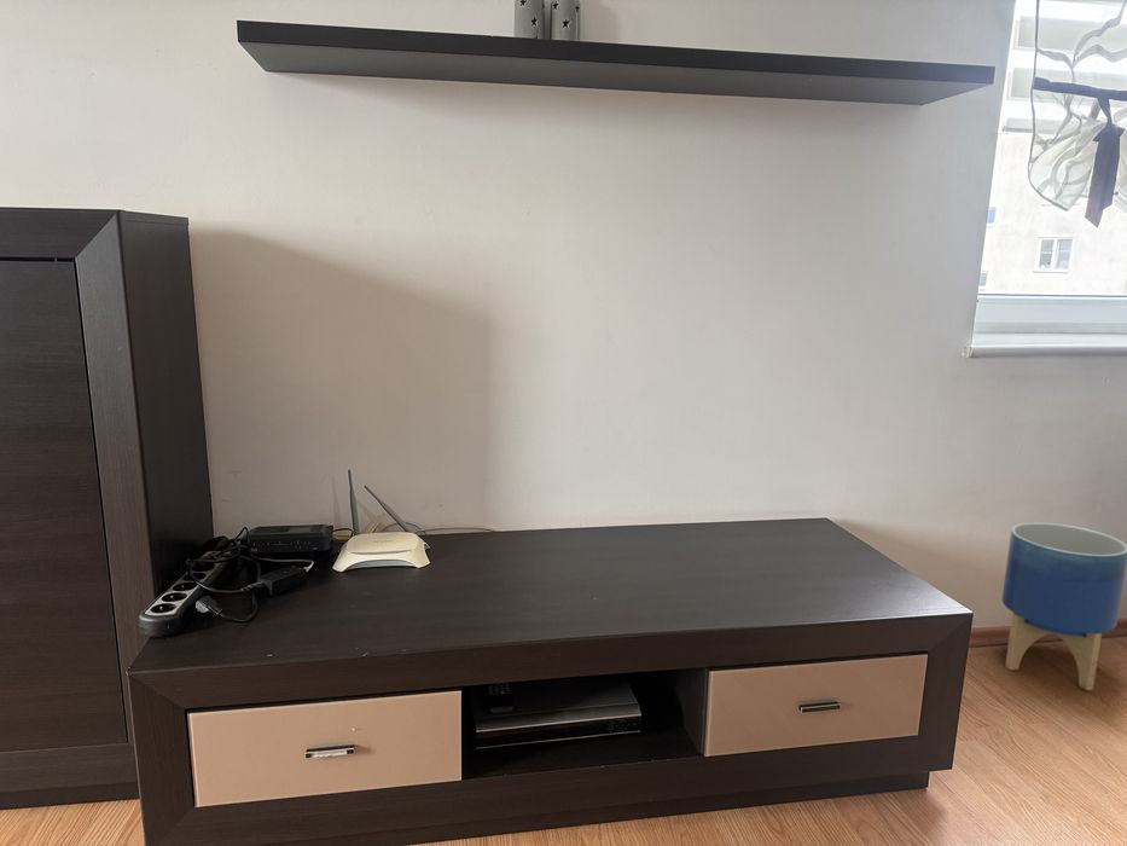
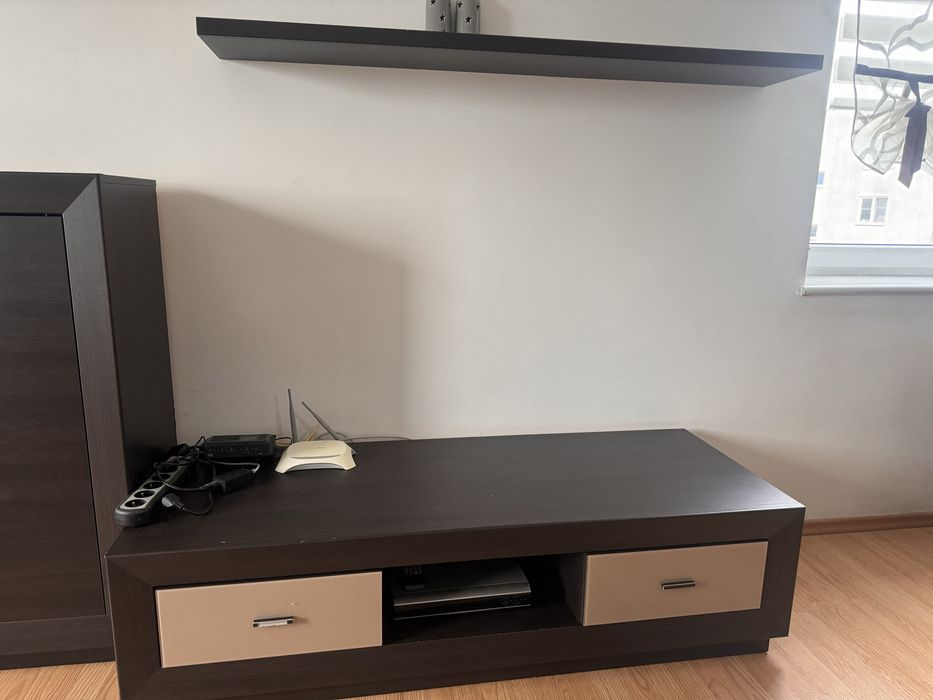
- planter (1058, 602)
